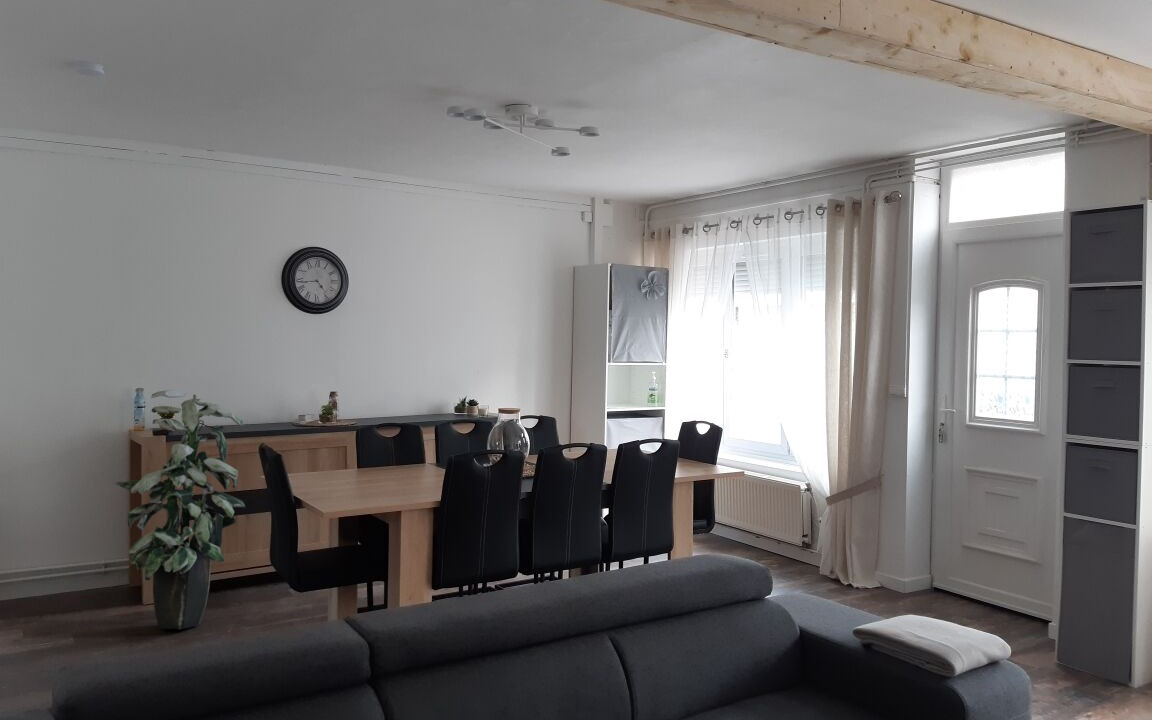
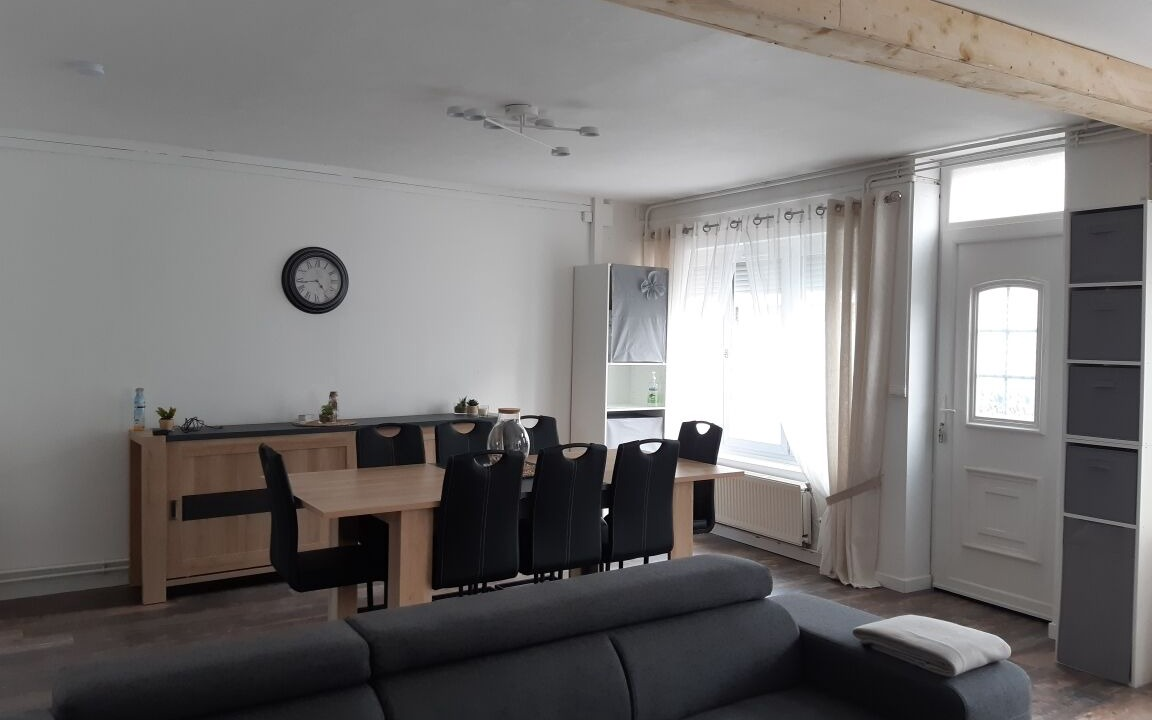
- indoor plant (180, 507)
